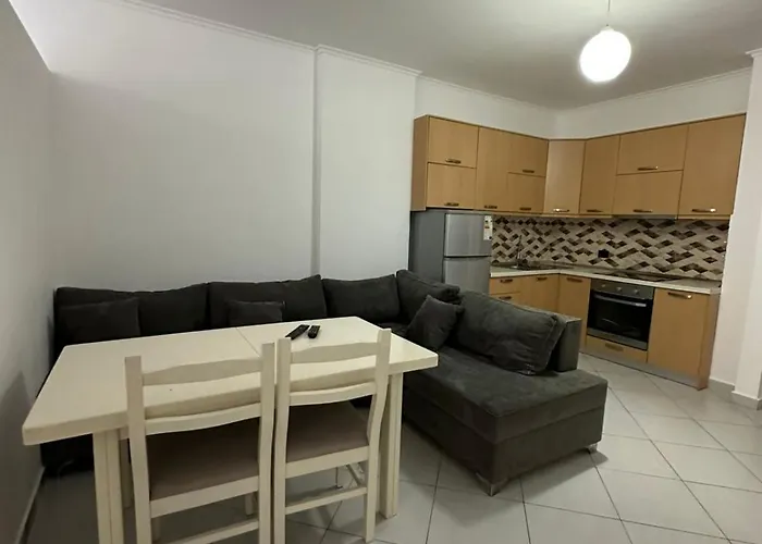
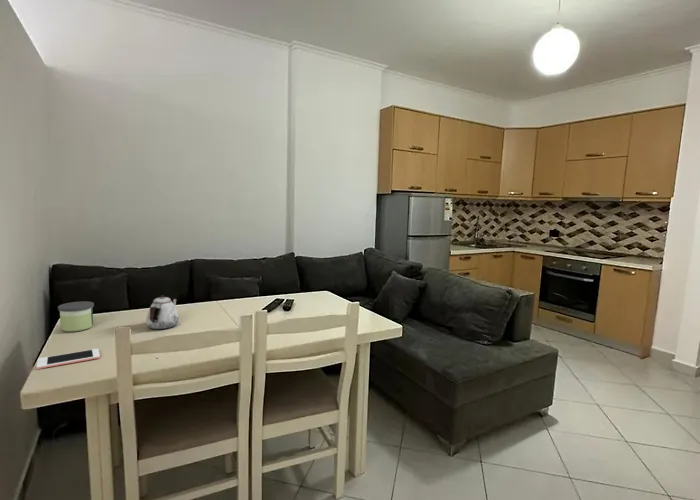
+ candle (76, 316)
+ cell phone (69, 358)
+ teapot (164, 309)
